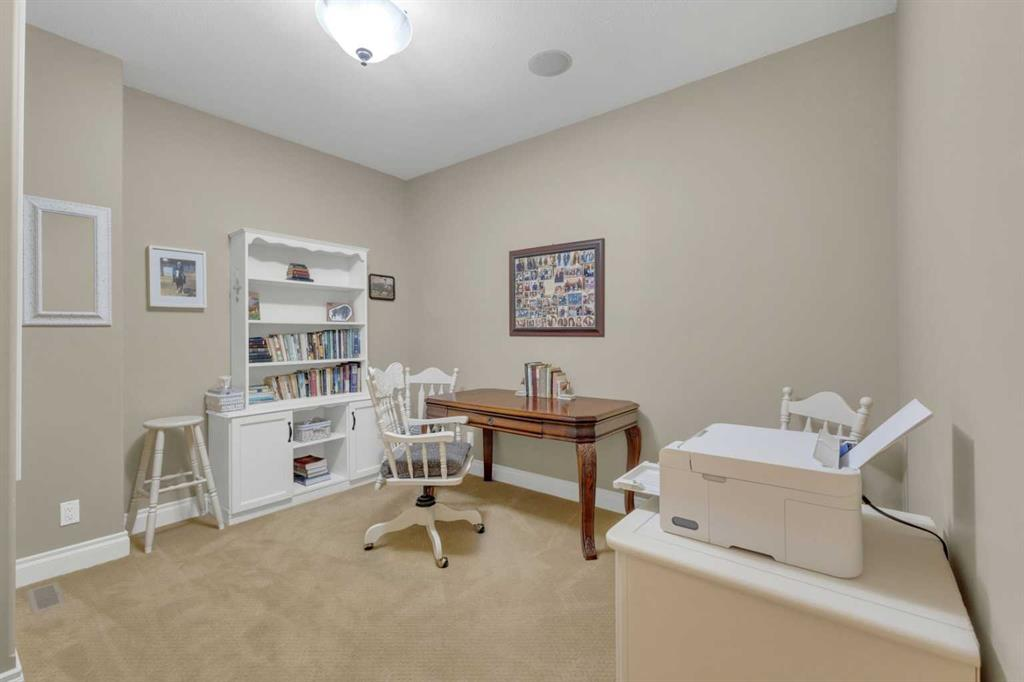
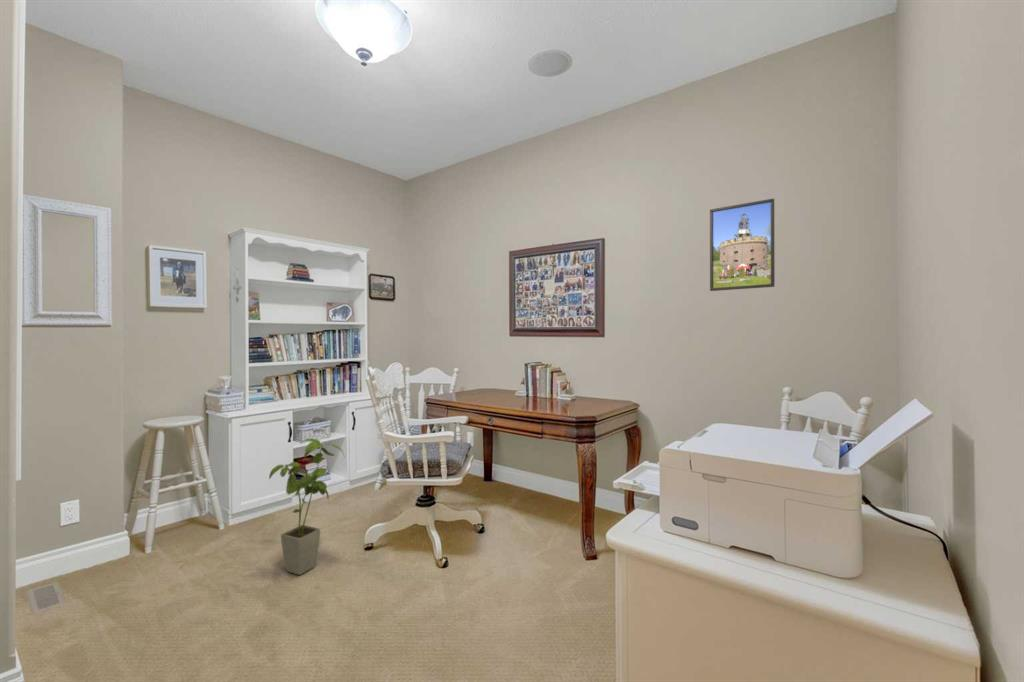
+ house plant (310, 500)
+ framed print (740, 246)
